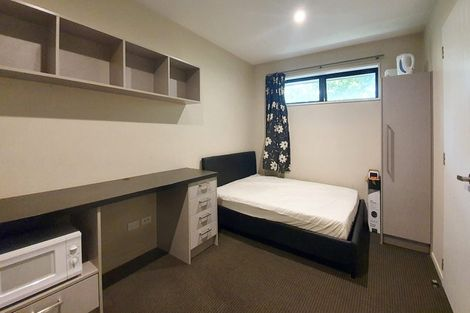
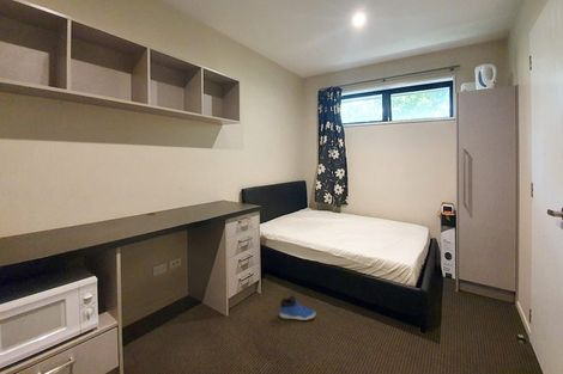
+ sneaker (297, 306)
